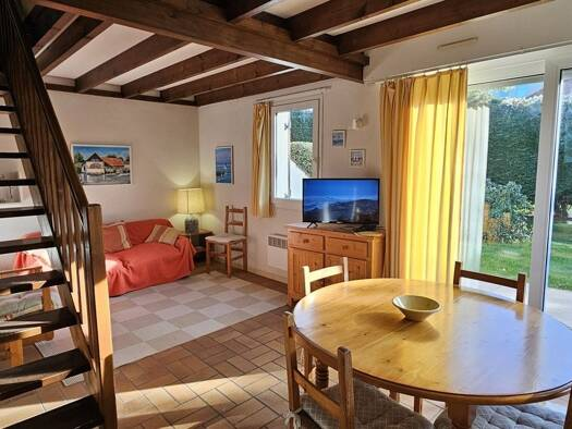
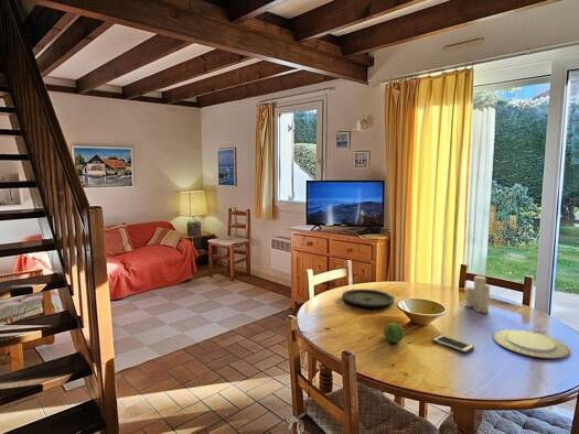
+ cell phone (452, 343)
+ plate (367, 297)
+ candle (478, 291)
+ fruit (392, 332)
+ chinaware (529, 341)
